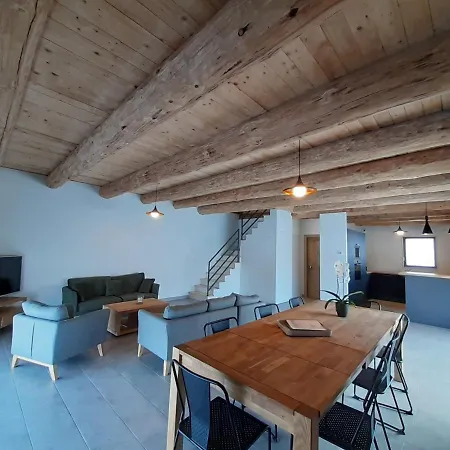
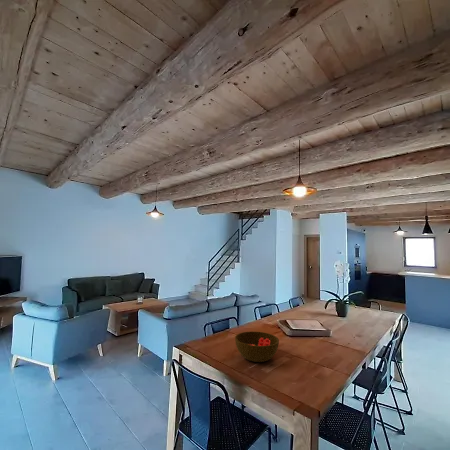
+ bowl (256, 347)
